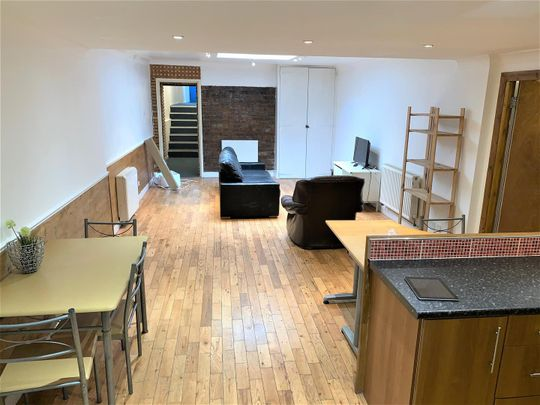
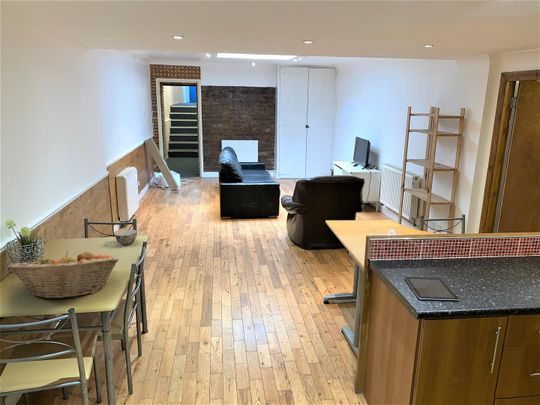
+ fruit basket (66, 269)
+ soup bowl (126, 238)
